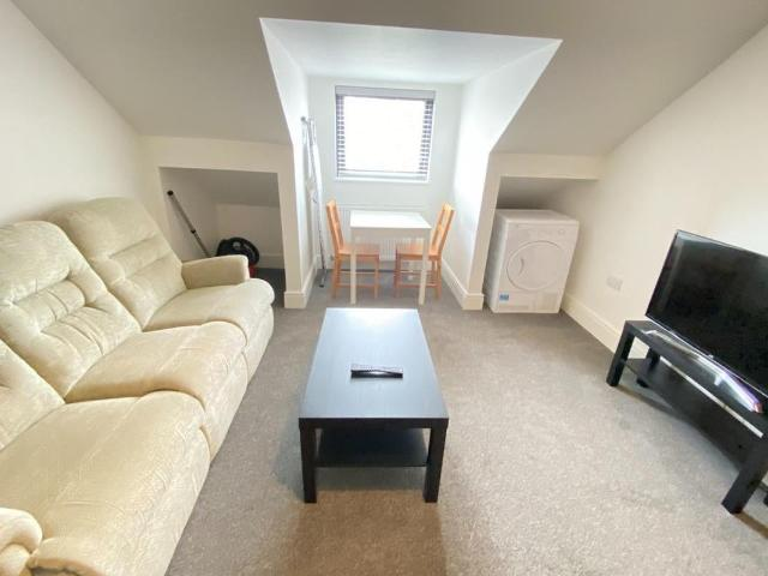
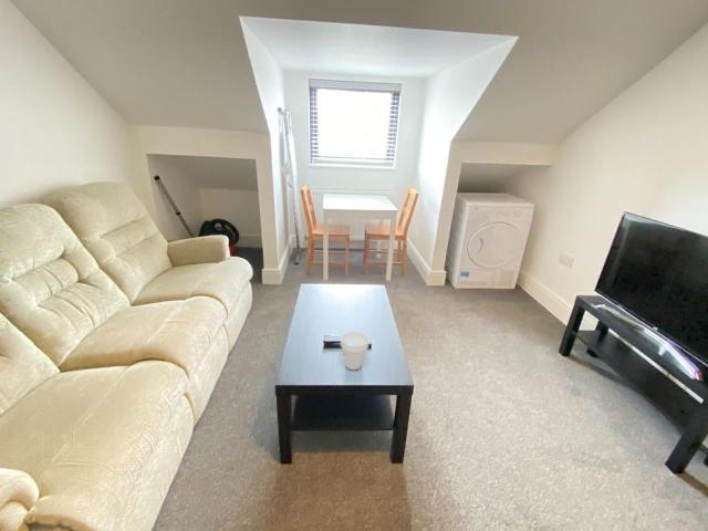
+ cup (354, 352)
